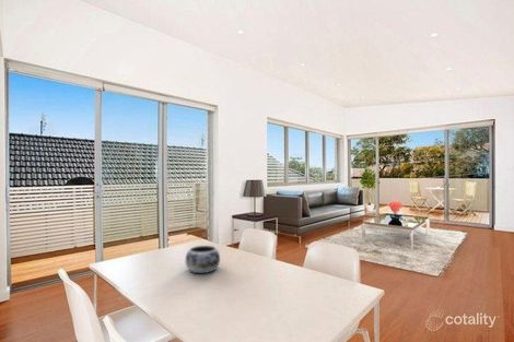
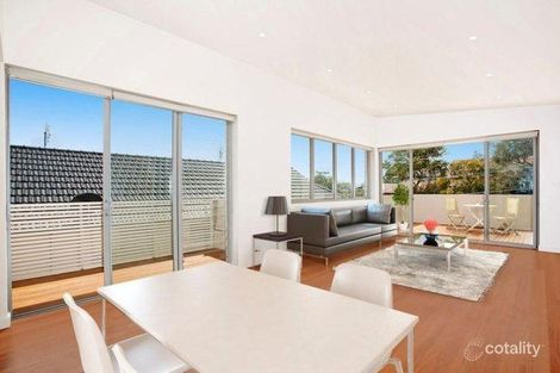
- decorative bowl (202, 259)
